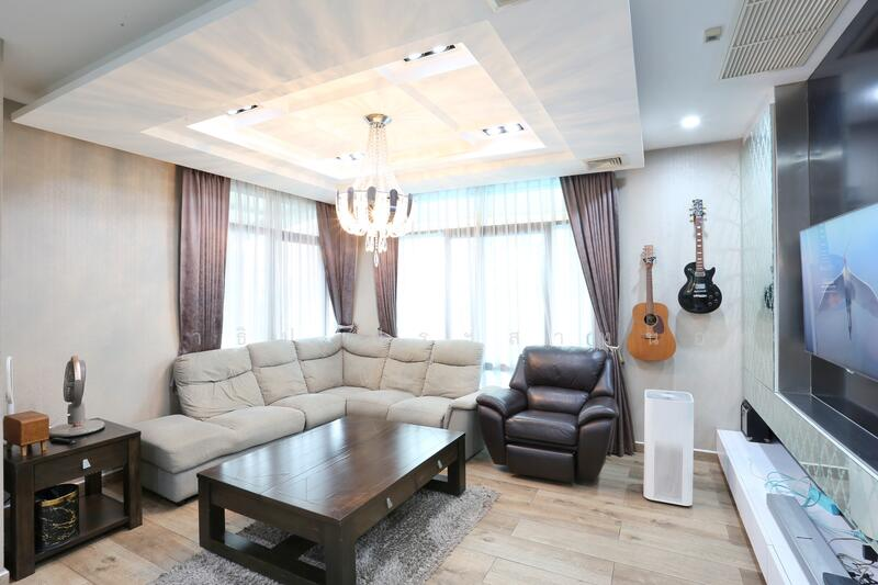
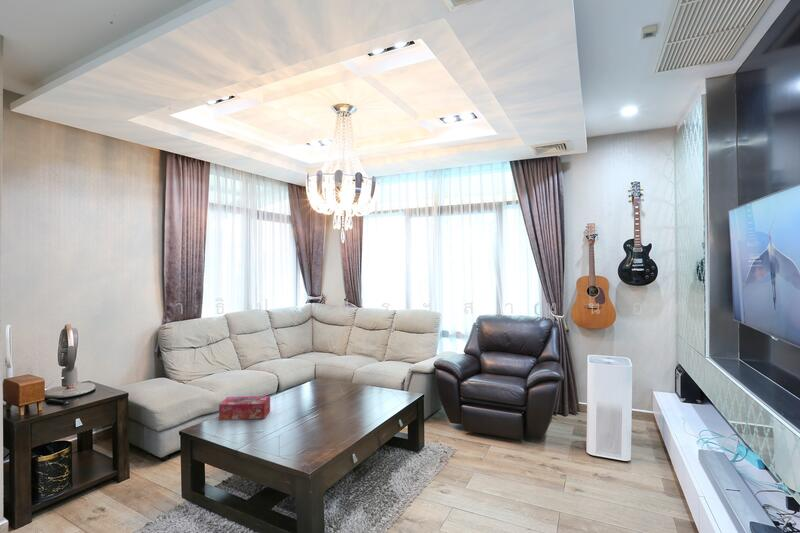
+ tissue box (245, 407)
